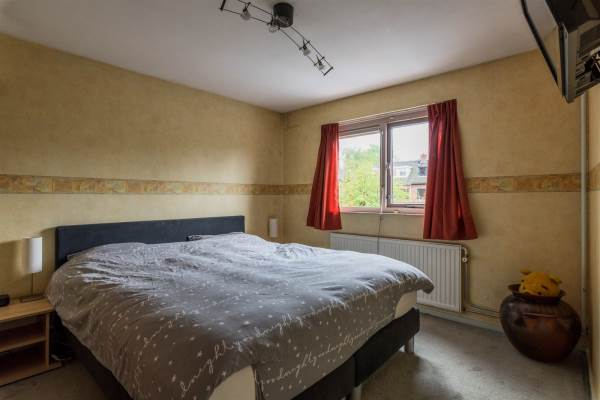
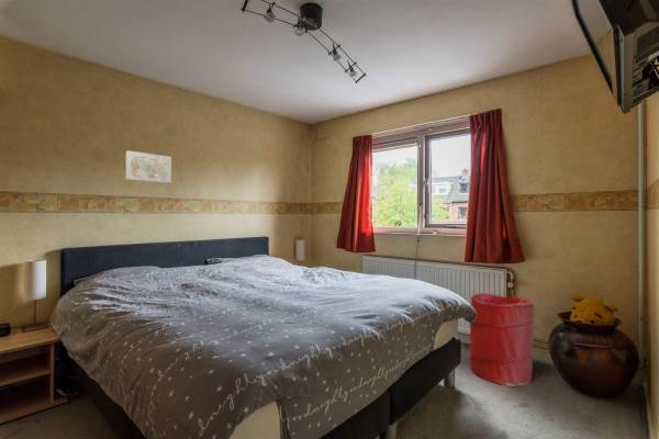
+ wall art (149, 167)
+ laundry hamper (501, 334)
